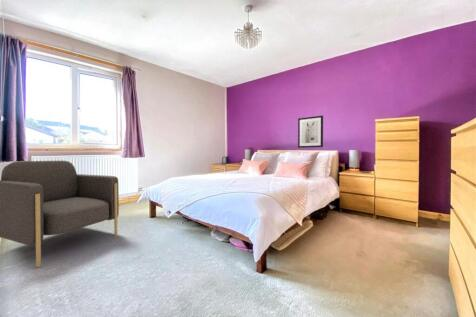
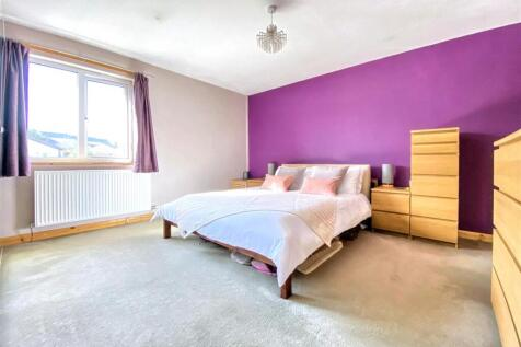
- armchair (59, 201)
- wall art (310, 132)
